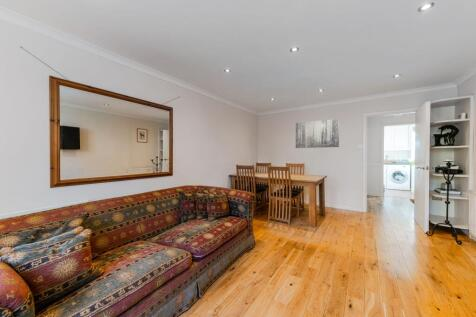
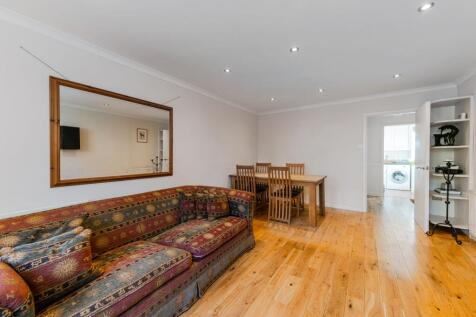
- wall art (316, 134)
